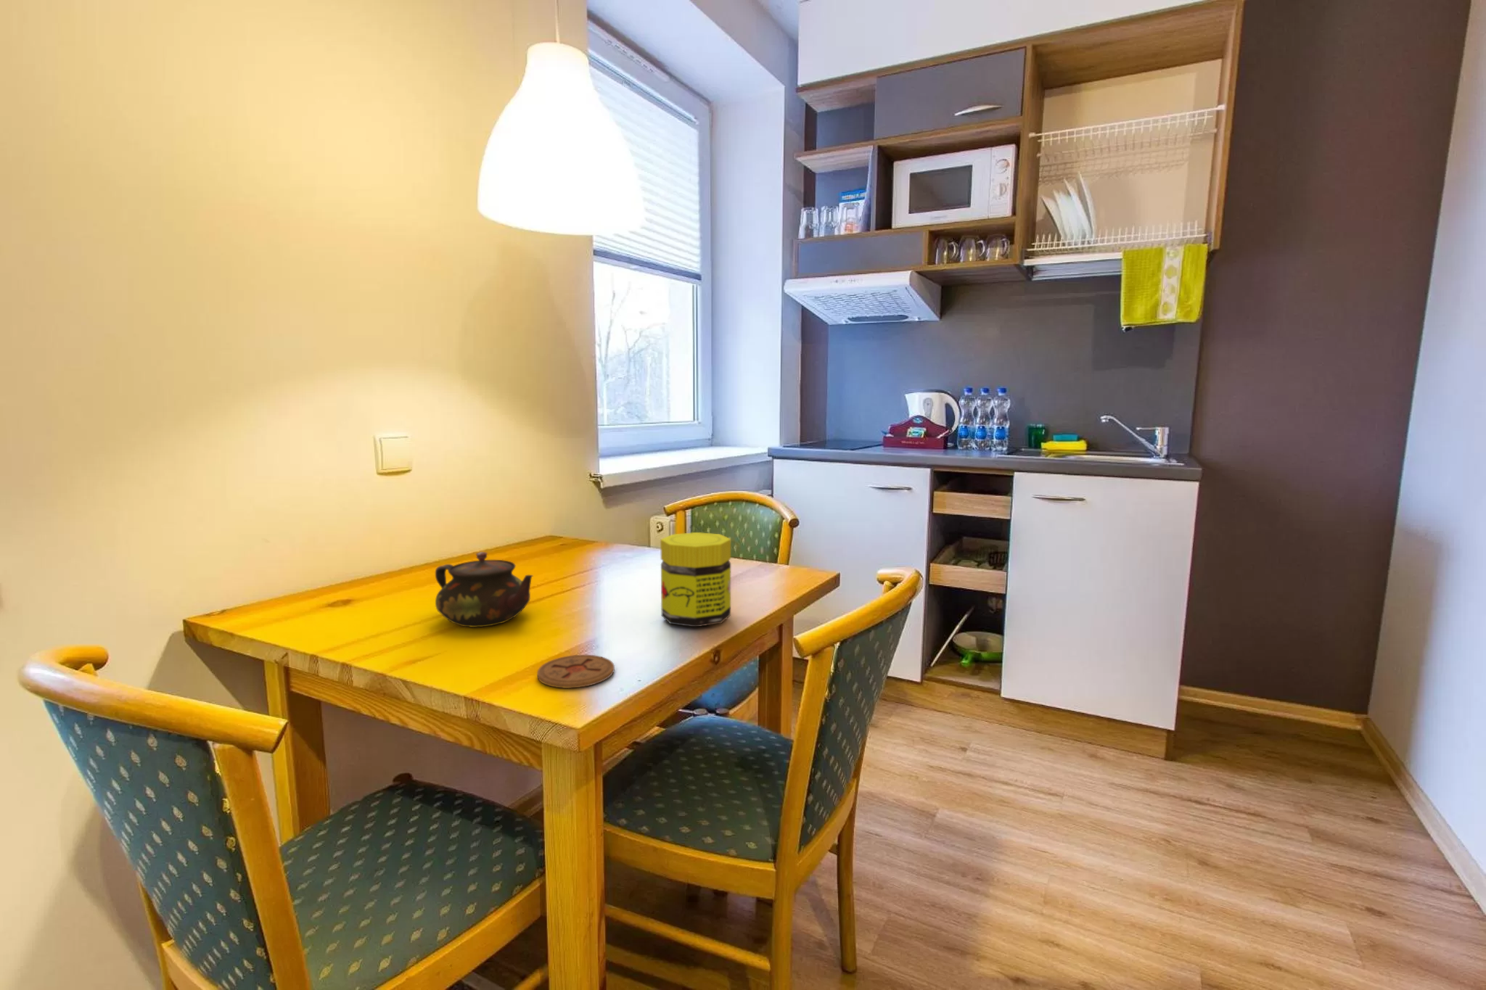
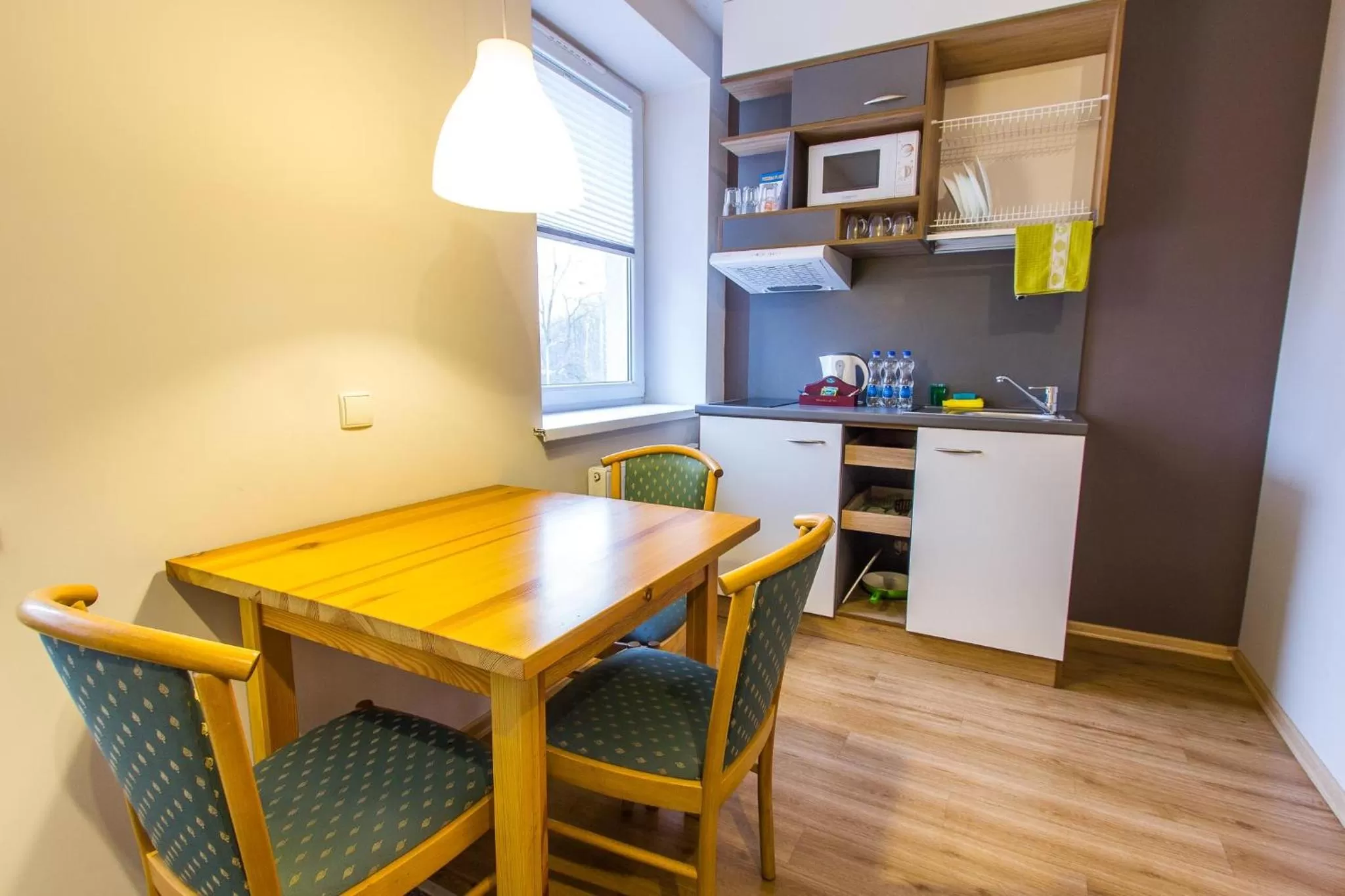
- coaster (576, 671)
- teapot (484, 586)
- jar (696, 579)
